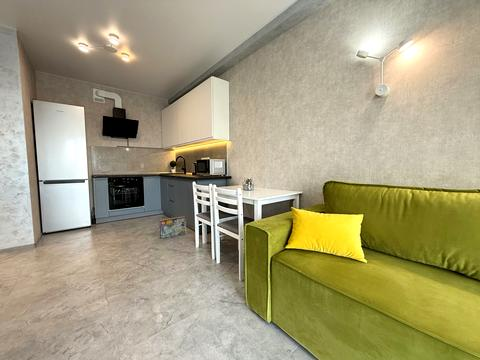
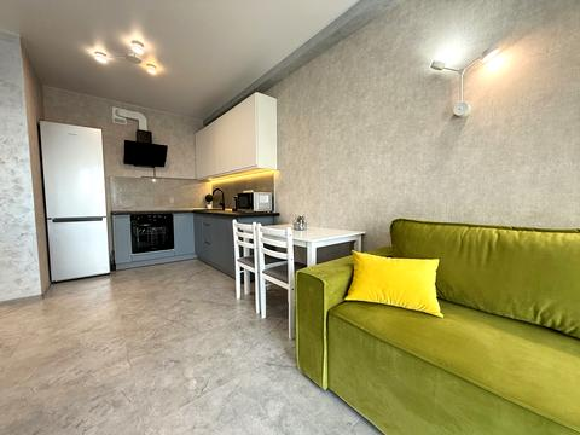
- box (173, 226)
